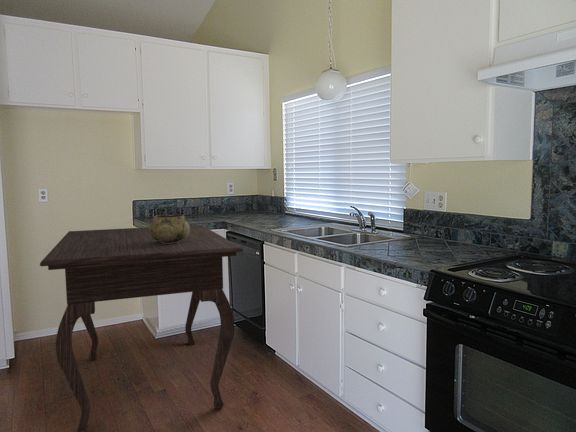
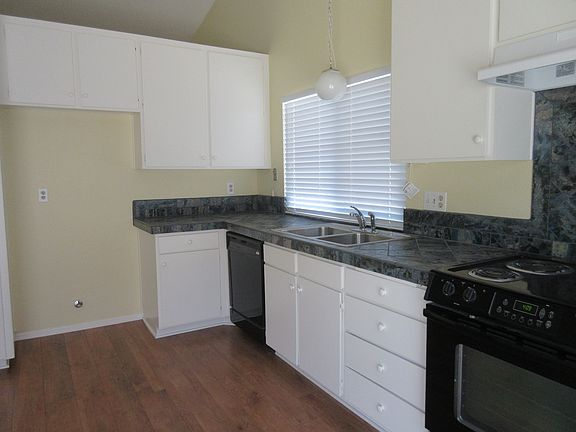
- decorative bowl (169, 228)
- dining table (145, 296)
